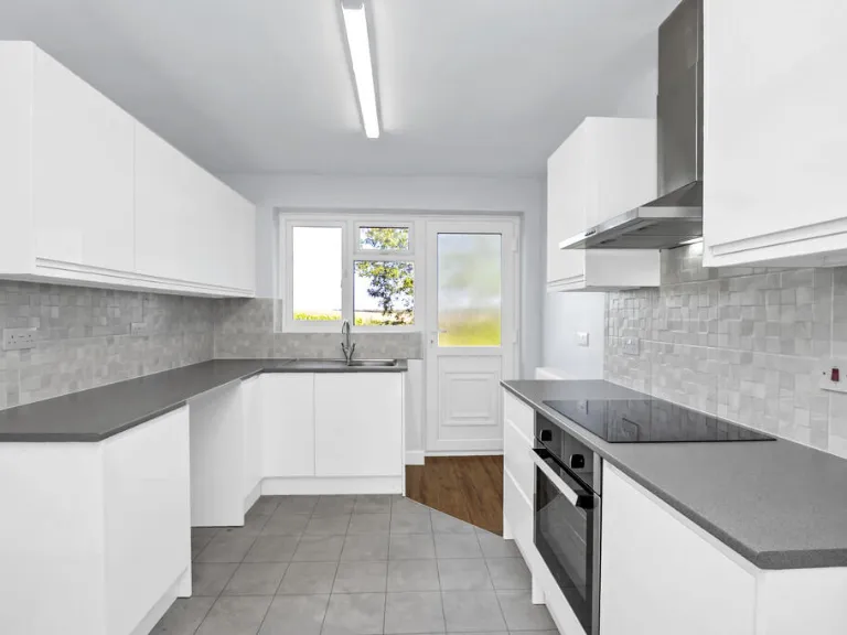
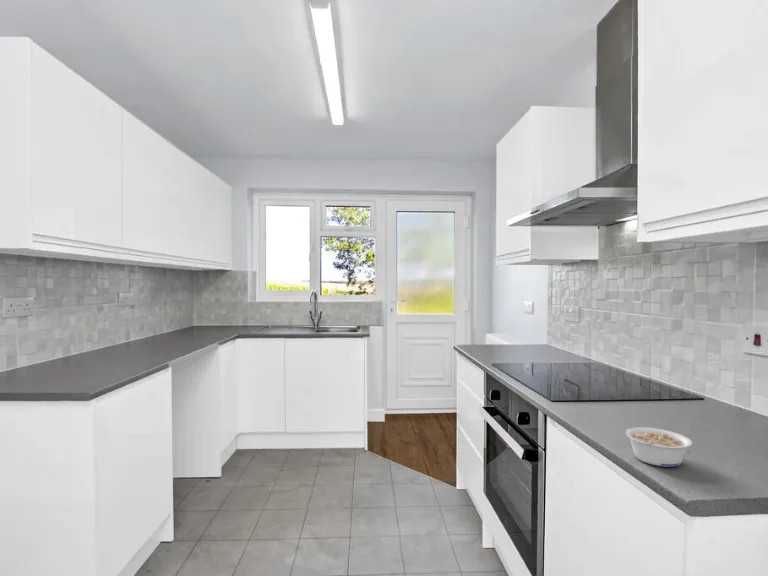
+ legume (658, 446)
